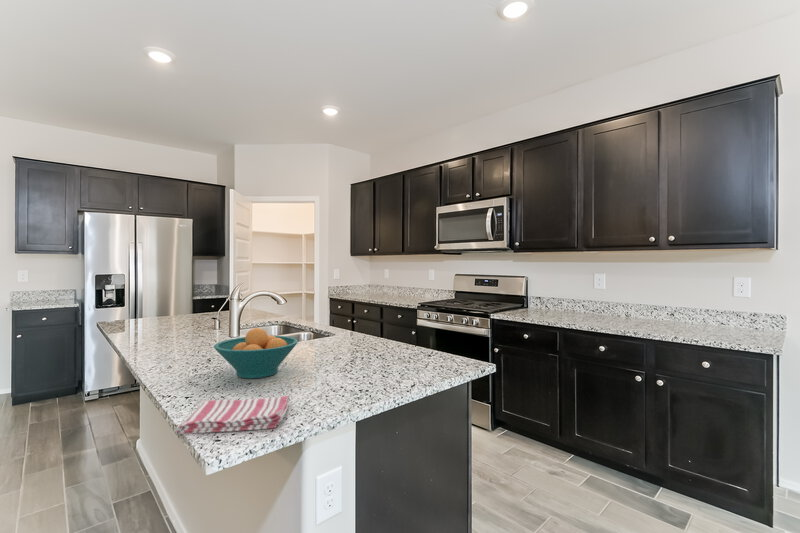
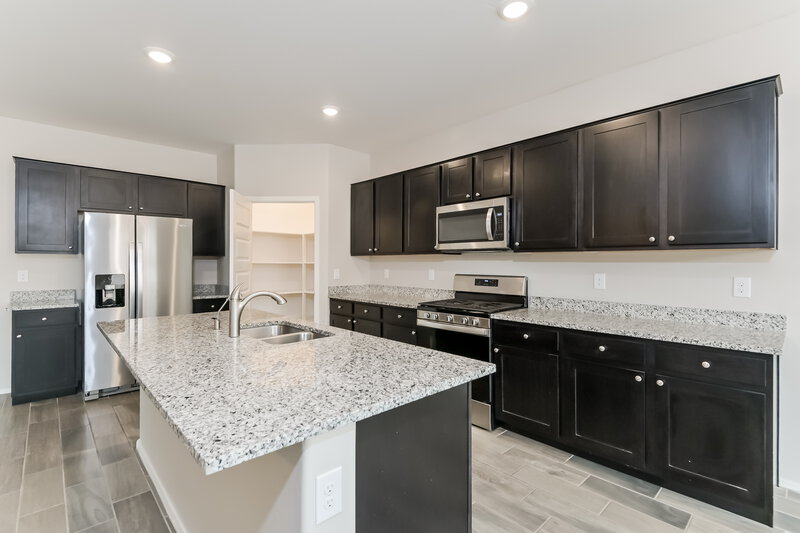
- dish towel (238, 410)
- fruit bowl (257, 351)
